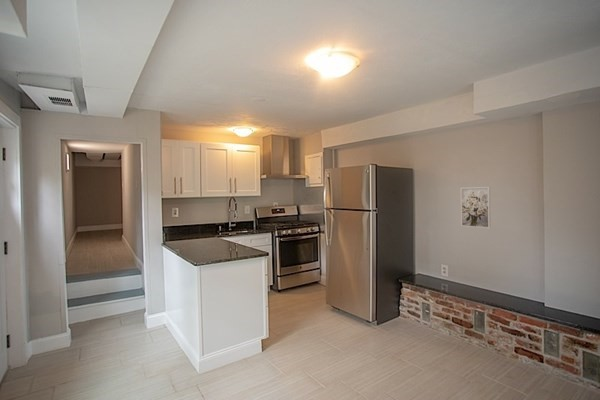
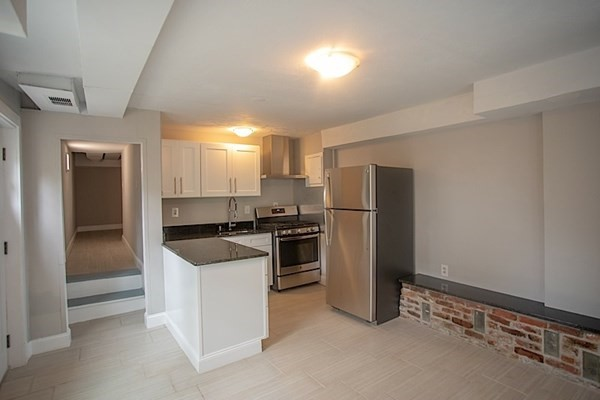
- wall art (475, 207)
